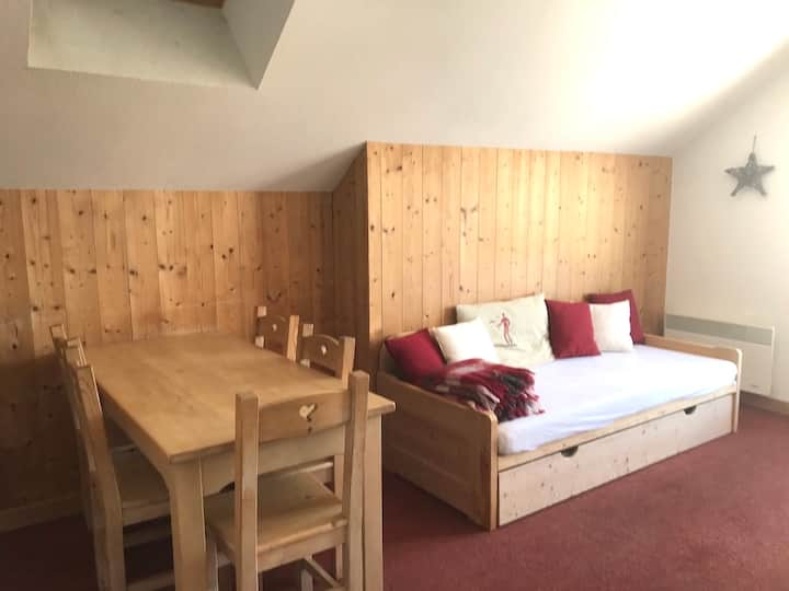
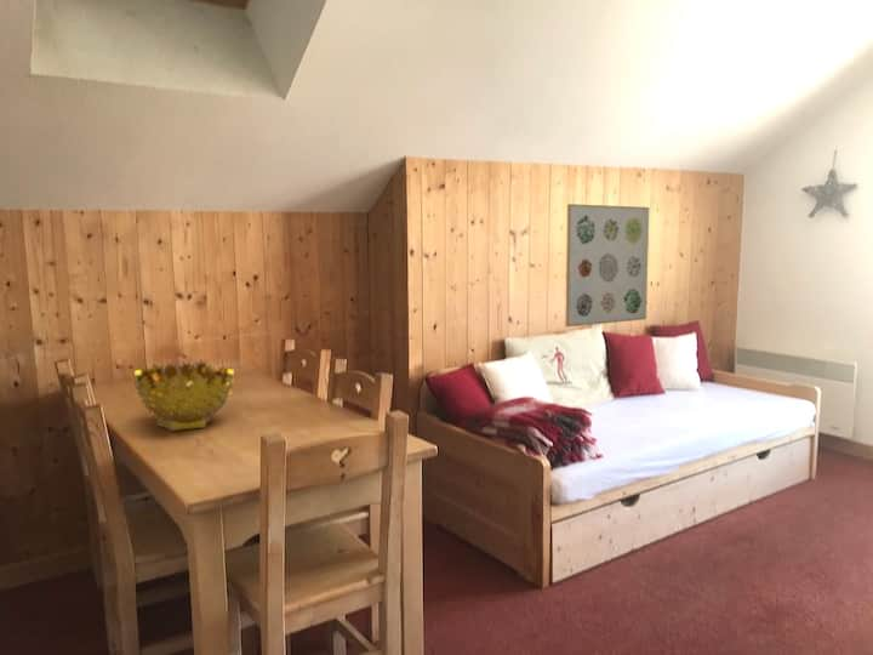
+ wall art (609, 264)
+ decorative bowl (186, 395)
